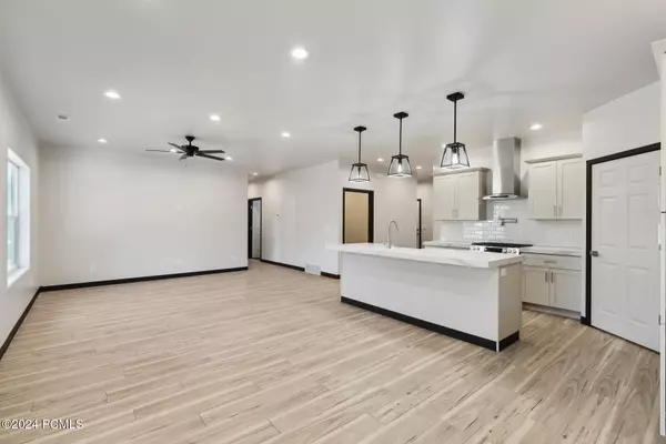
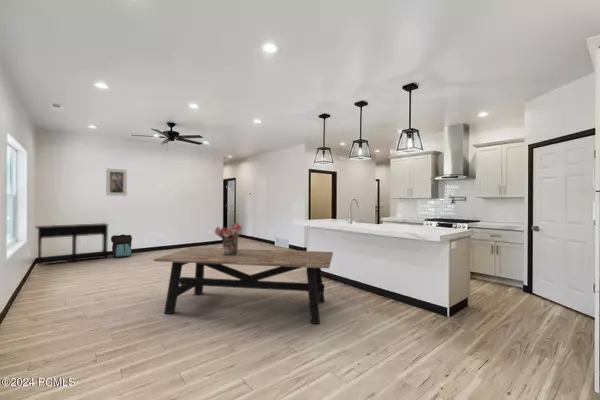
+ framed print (116, 182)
+ console table (73, 243)
+ backpack (121, 245)
+ dining table (249, 280)
+ bouquet (228, 238)
